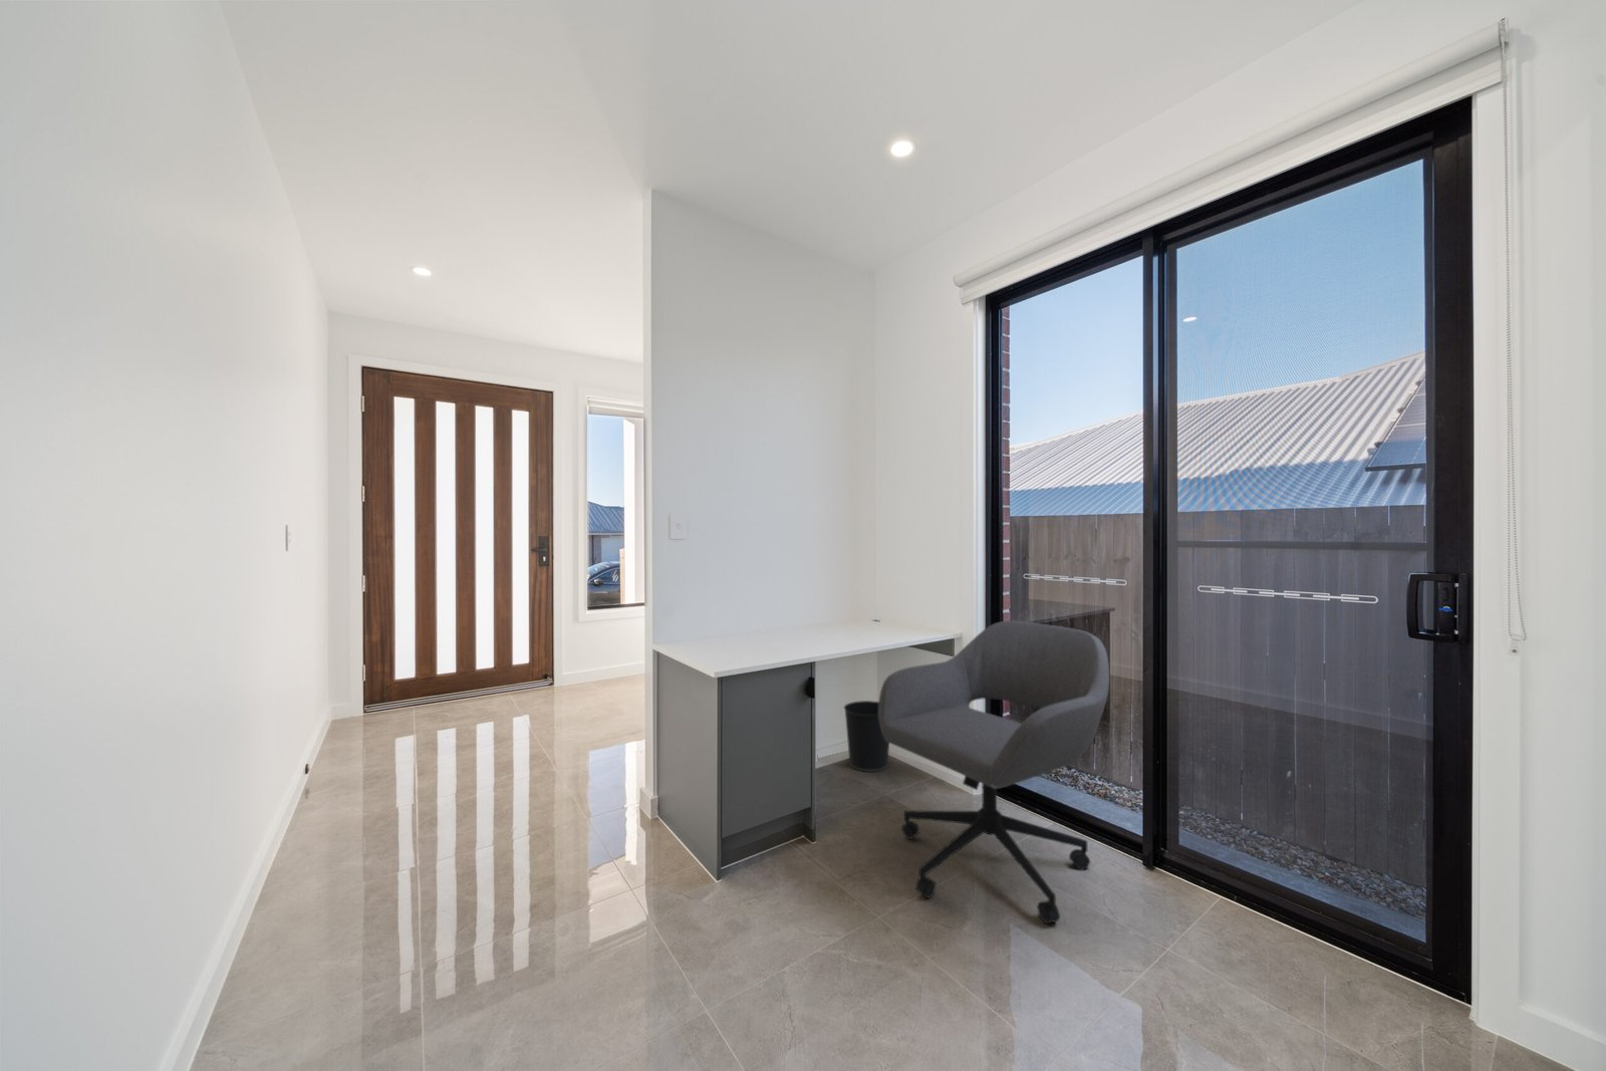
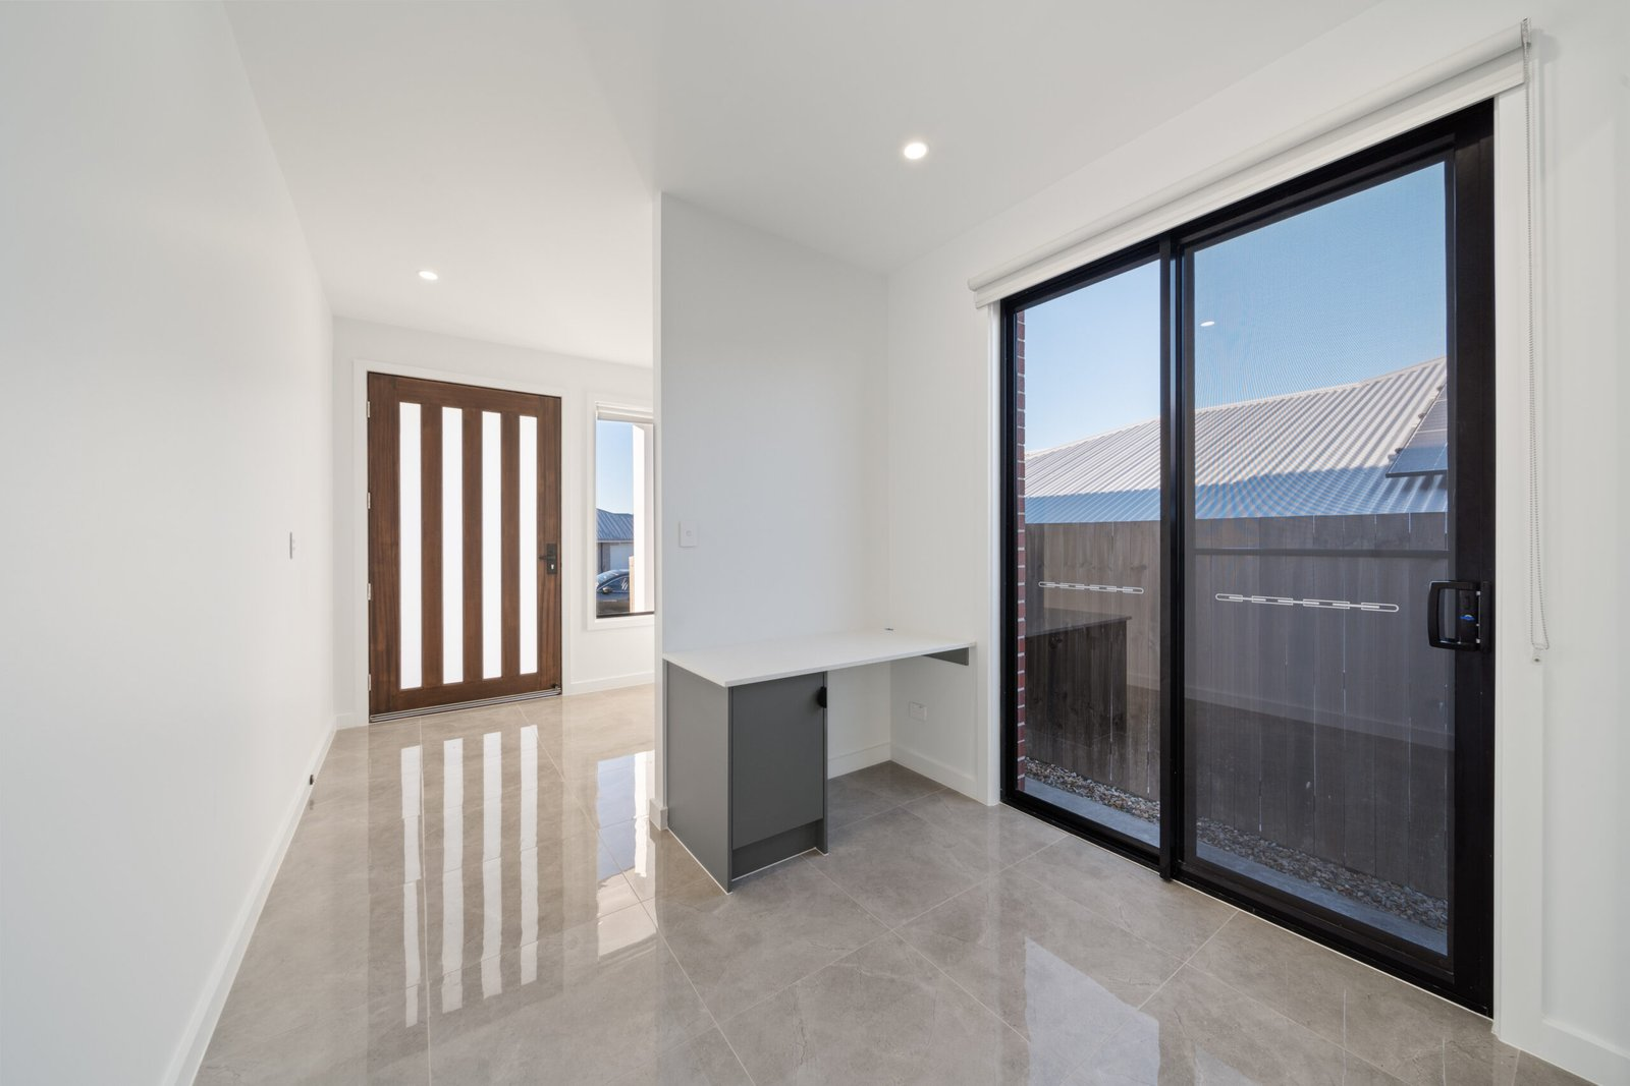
- wastebasket (869, 736)
- office chair (993, 748)
